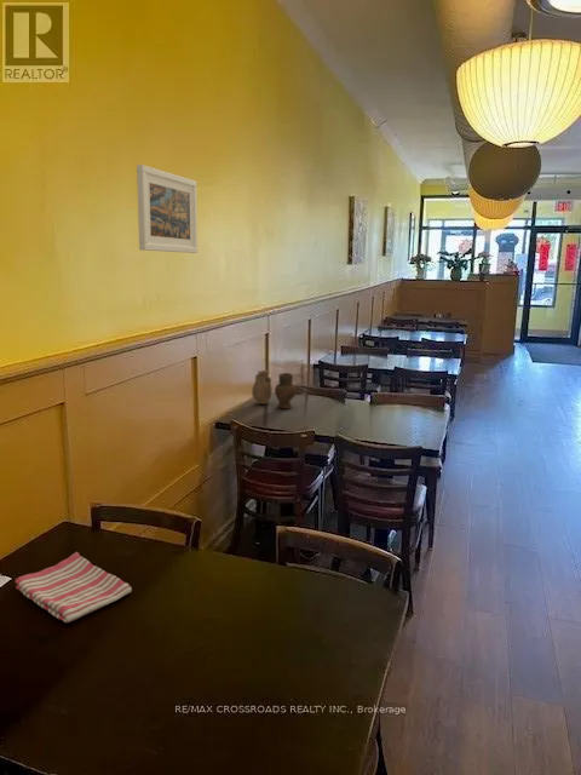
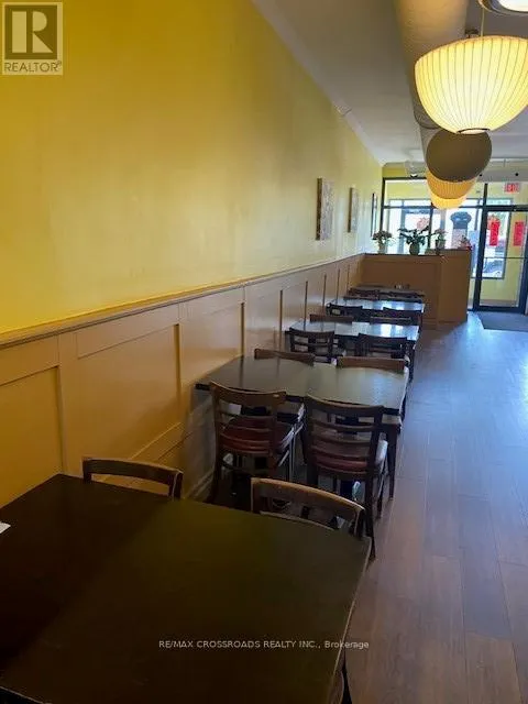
- vase (275, 389)
- dish towel (73, 585)
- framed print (169, 213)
